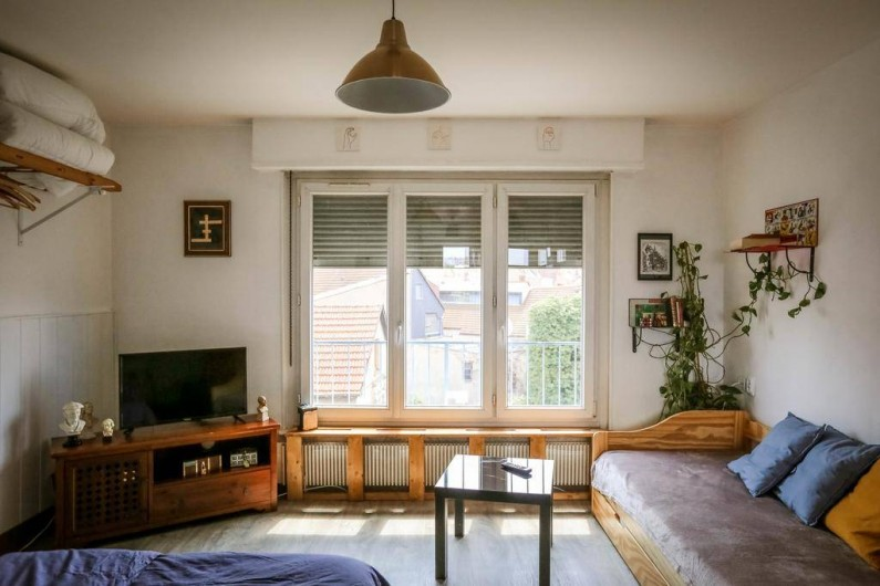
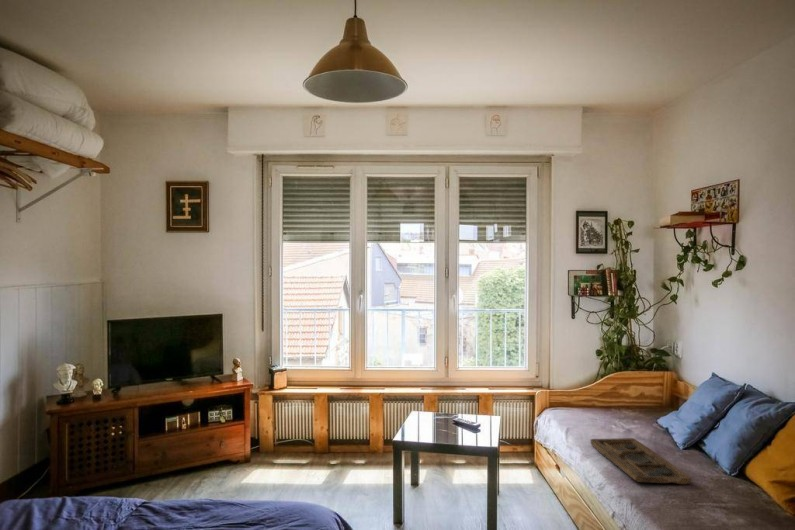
+ decorative tray (635, 458)
